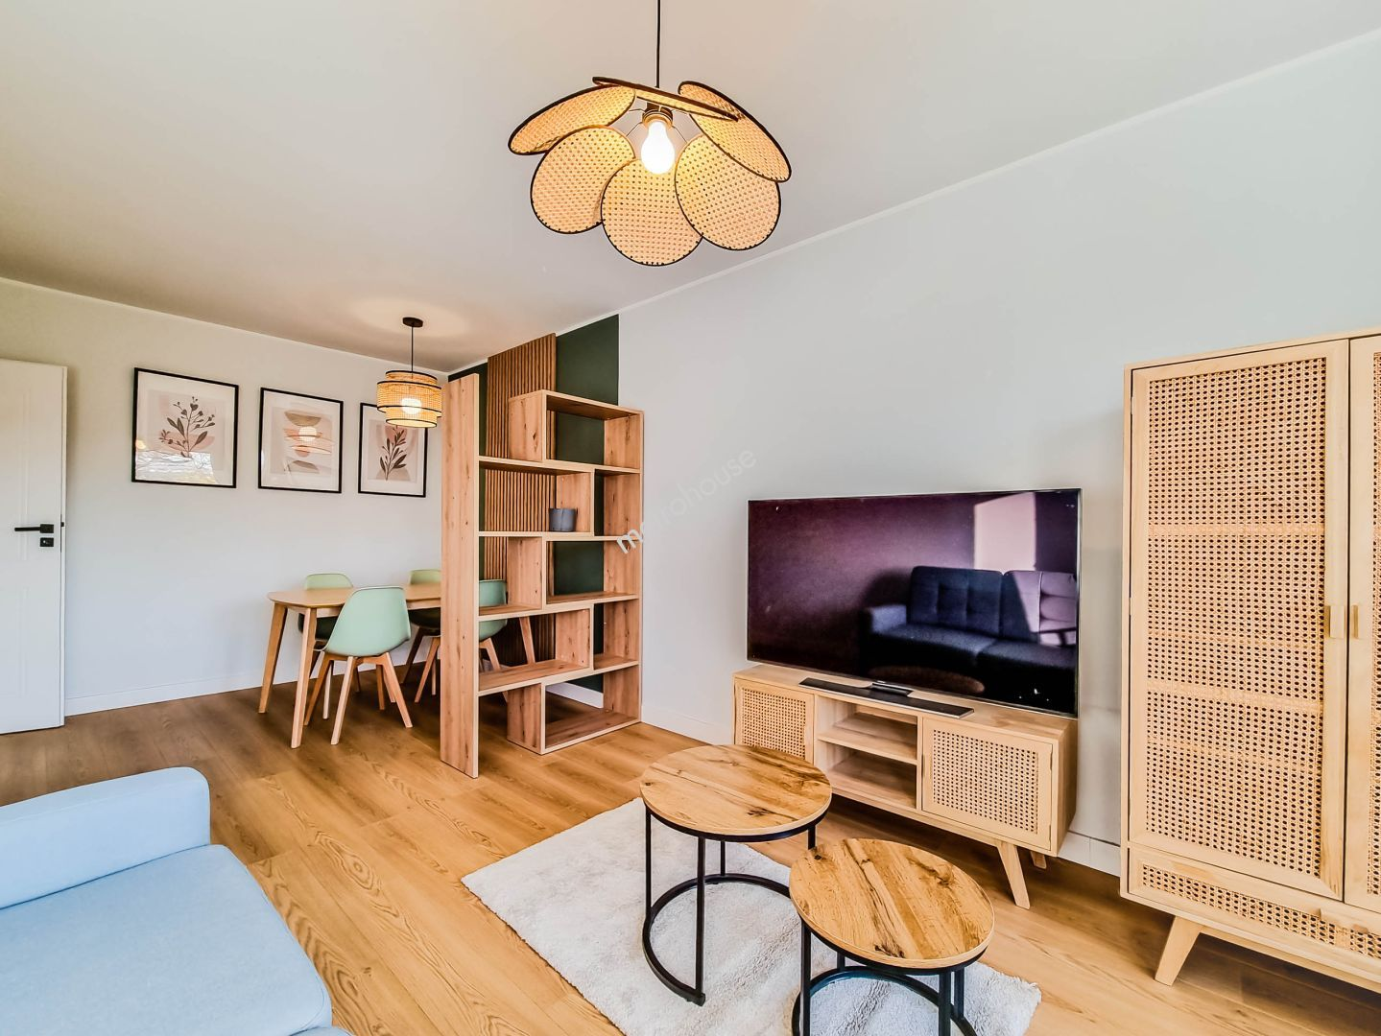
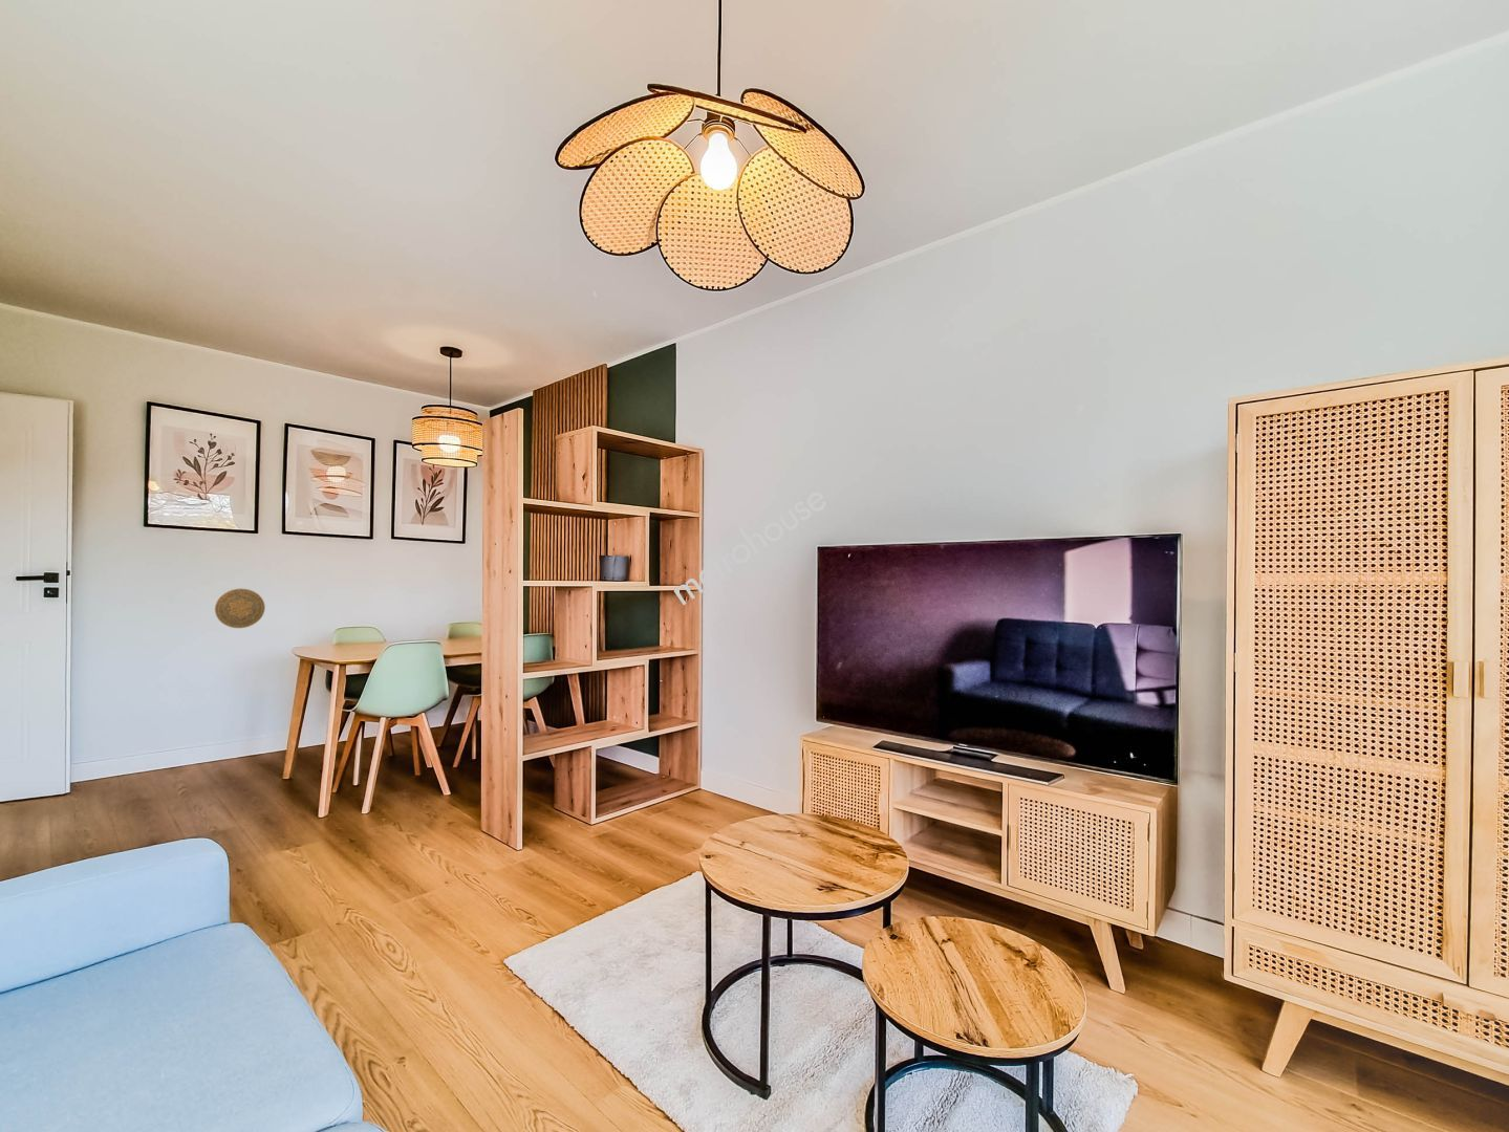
+ decorative plate (240, 608)
